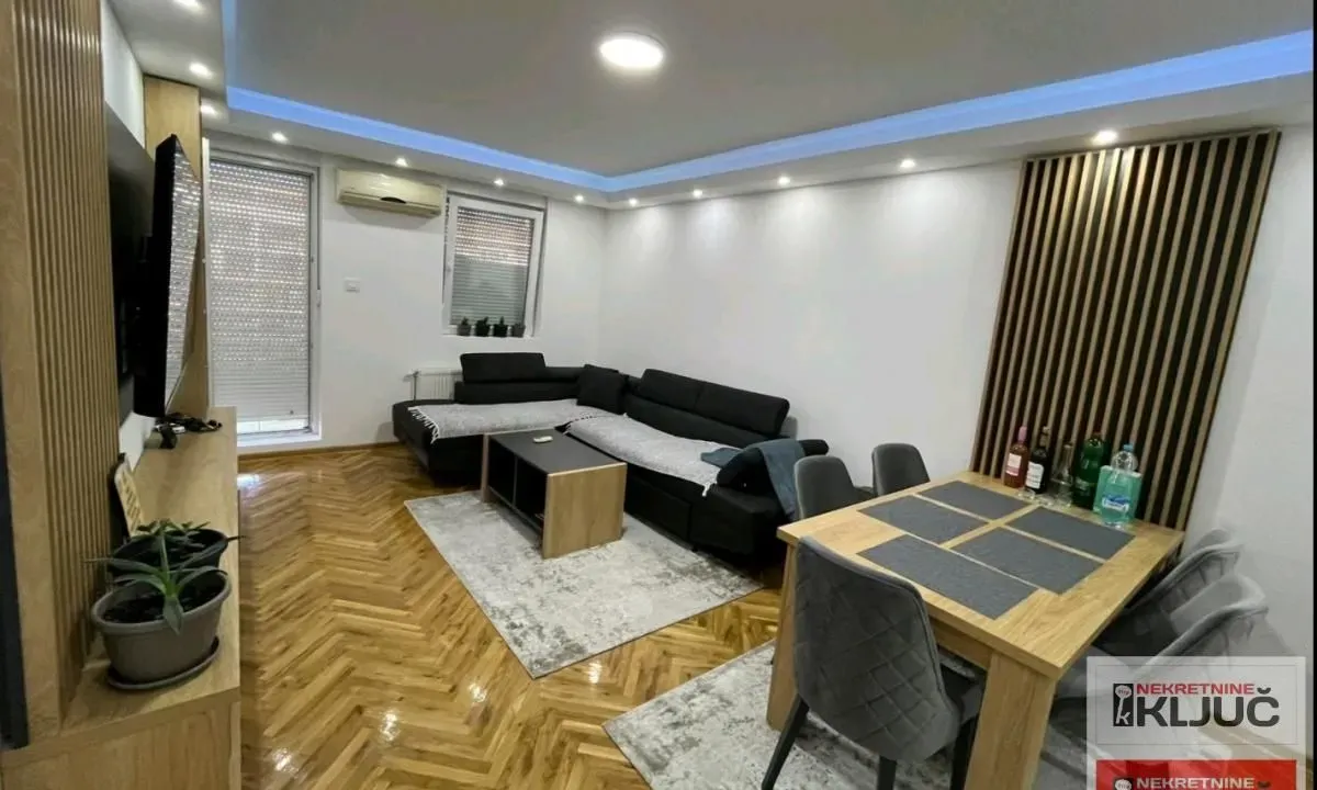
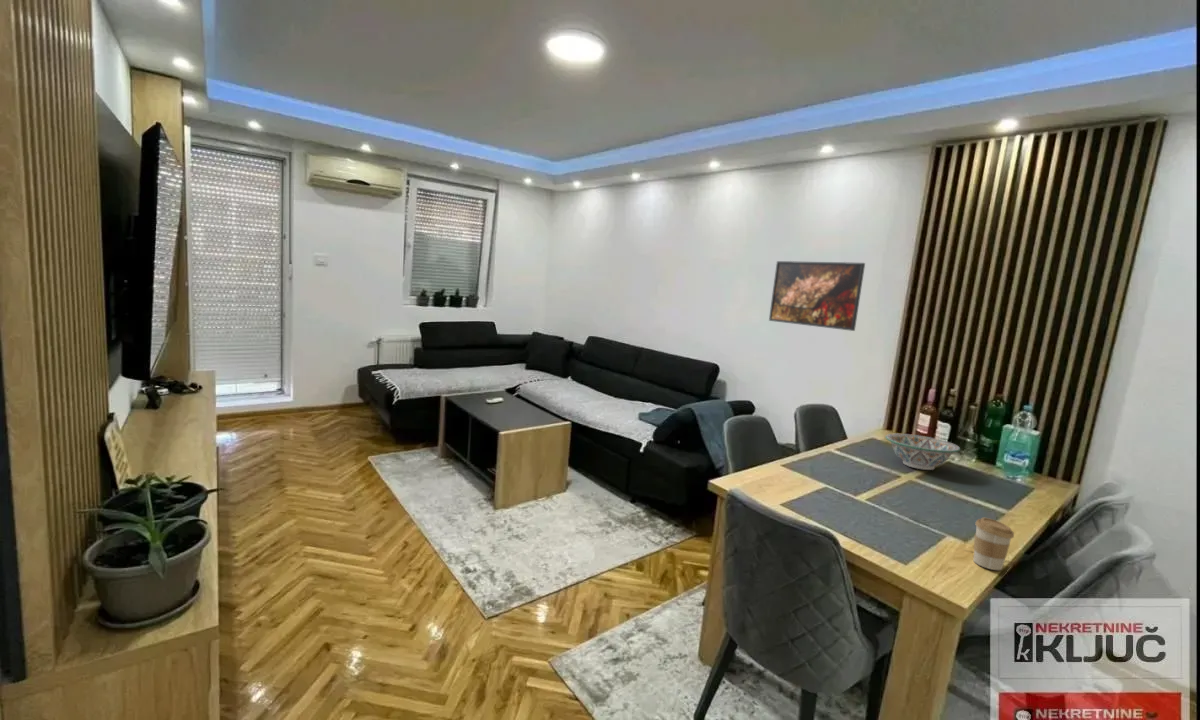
+ decorative bowl (919, 453)
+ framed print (813, 294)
+ coffee cup (991, 543)
